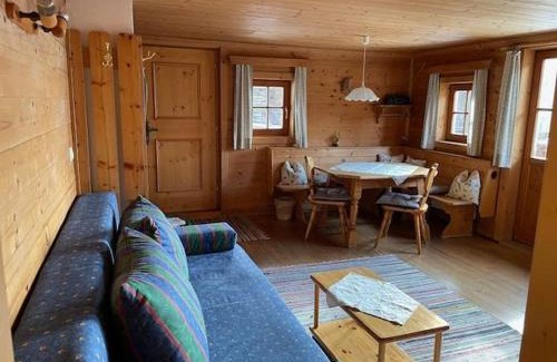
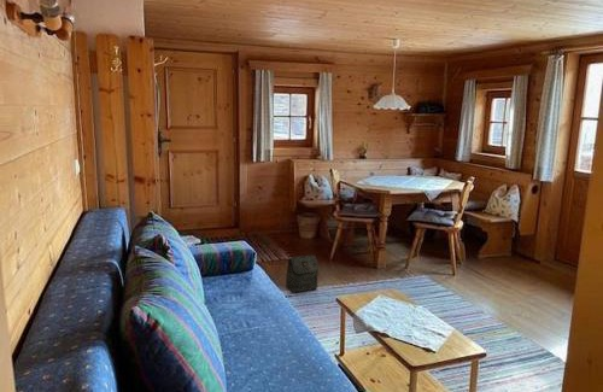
+ bag (302, 271)
